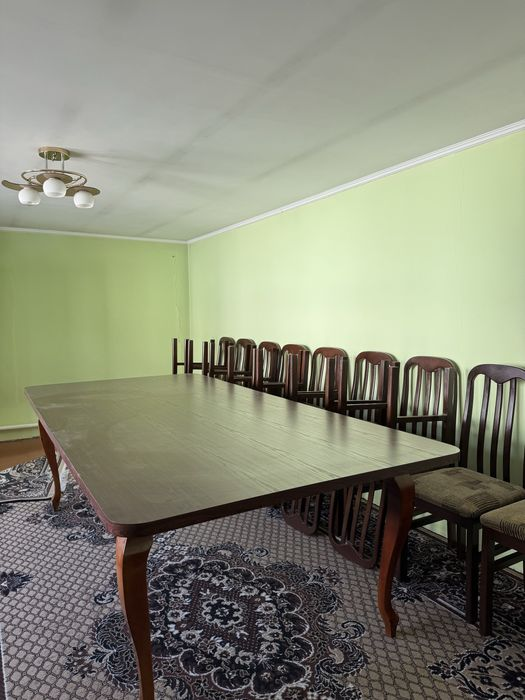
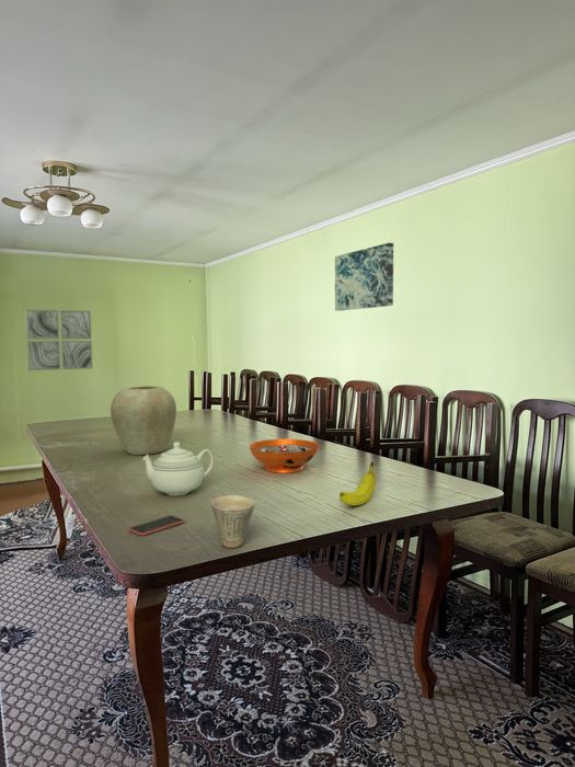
+ vase (143, 419)
+ teapot (177, 467)
+ fruit (358, 485)
+ smartphone (157, 525)
+ cup (233, 523)
+ wall art (58, 339)
+ decorative bowl (284, 456)
+ wall art (361, 279)
